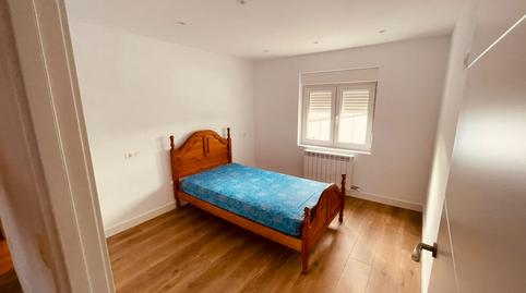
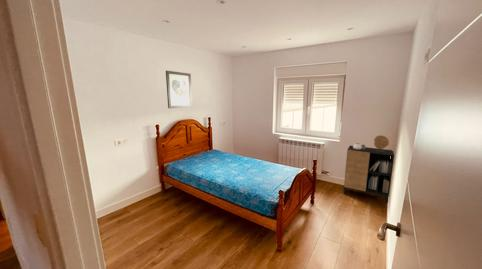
+ wall art (179, 90)
+ cabinet (368, 165)
